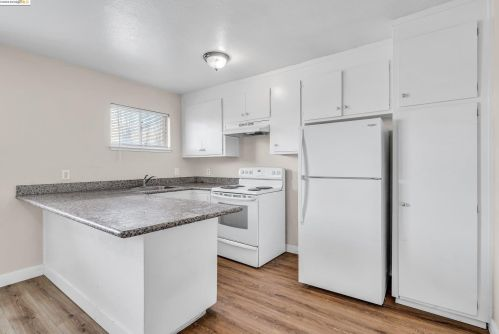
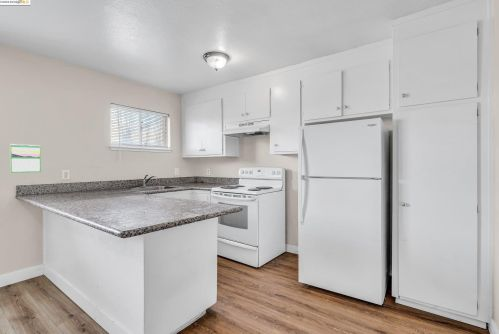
+ calendar (26, 158)
